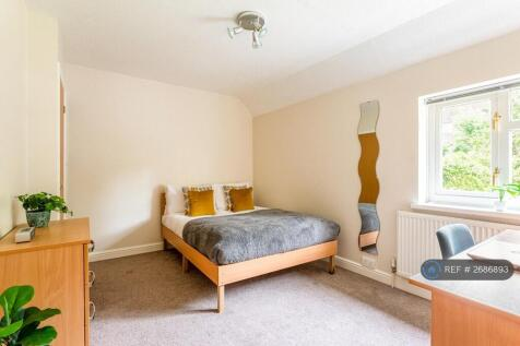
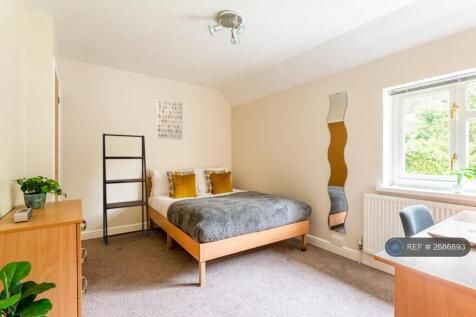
+ shelving unit (126, 182)
+ wall art (170, 120)
